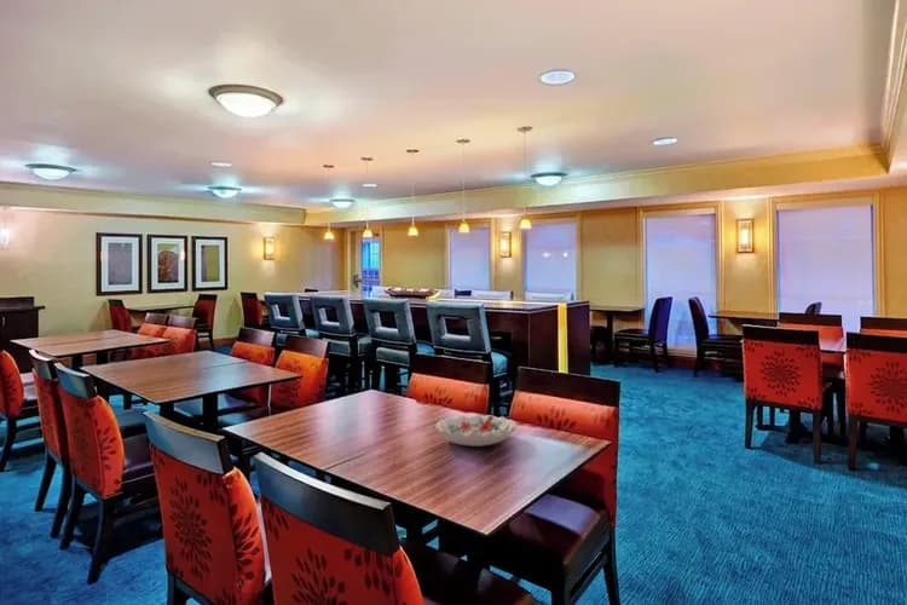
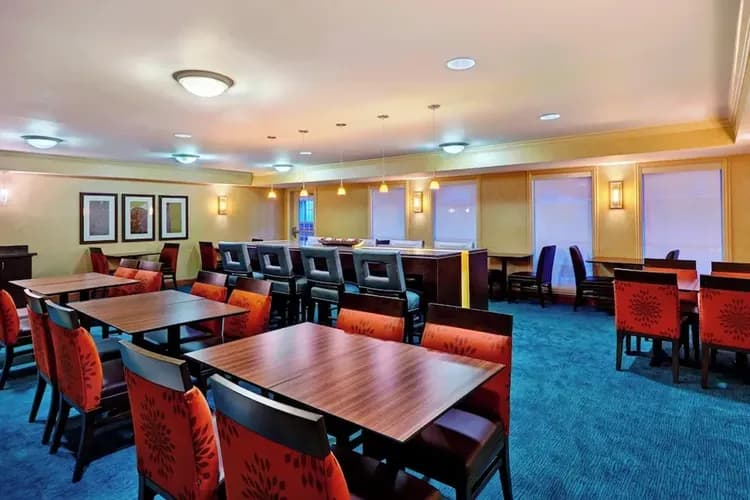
- decorative bowl (475, 432)
